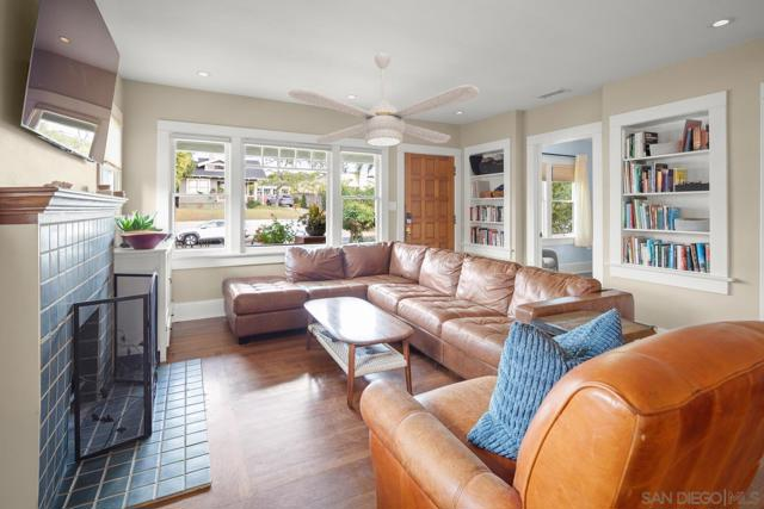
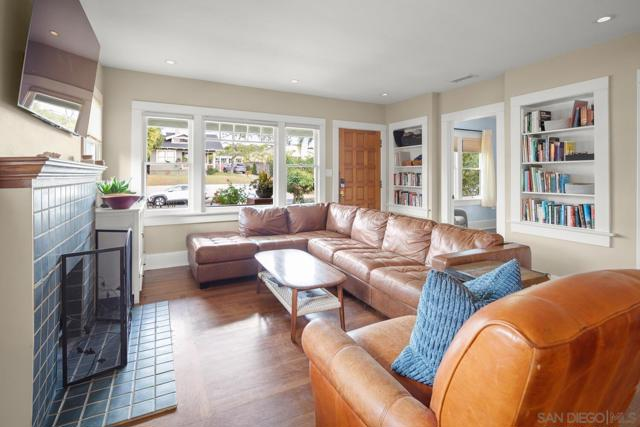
- ceiling fan (382, 99)
